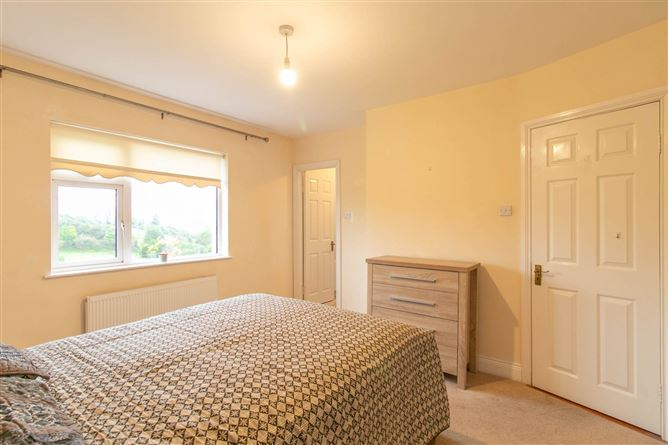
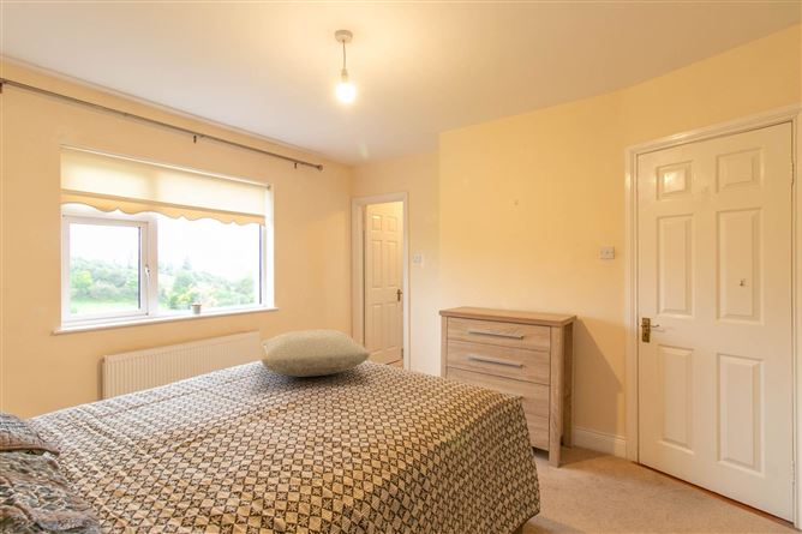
+ pillow (312, 353)
